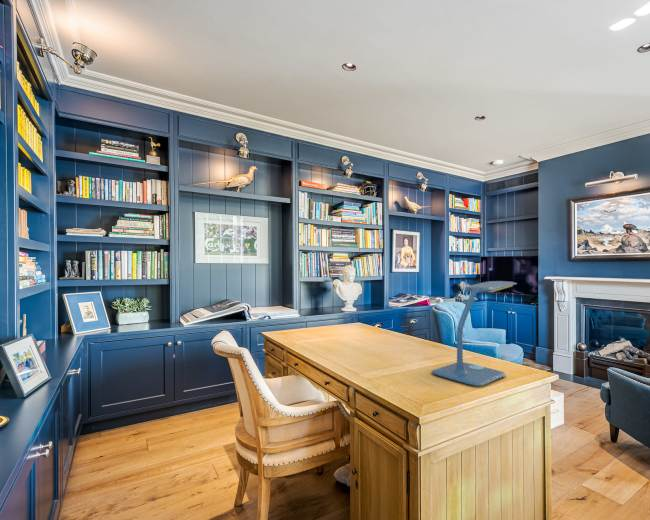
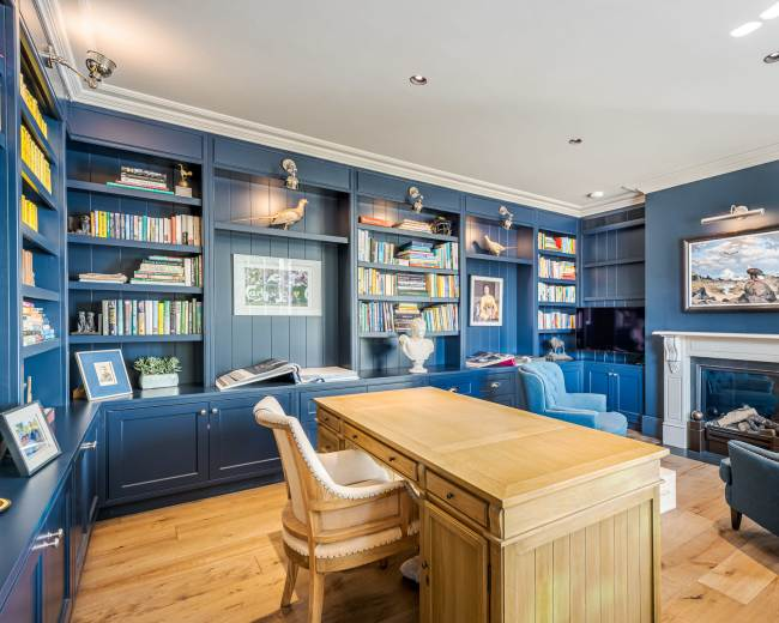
- desk lamp (465, 320)
